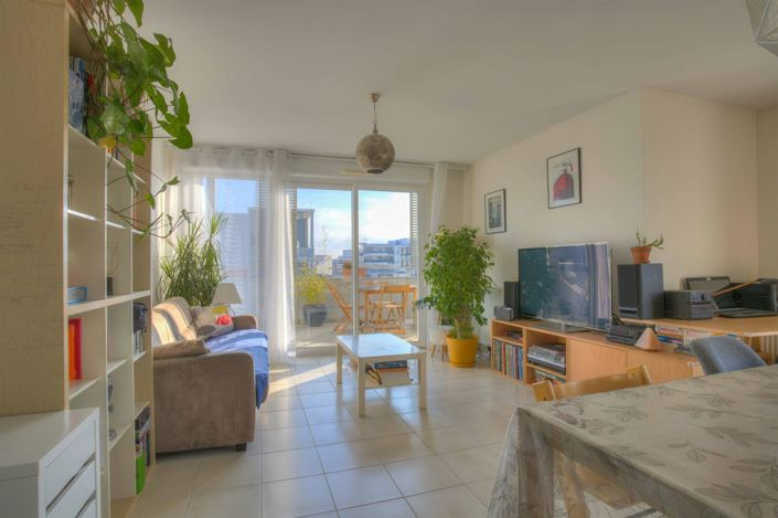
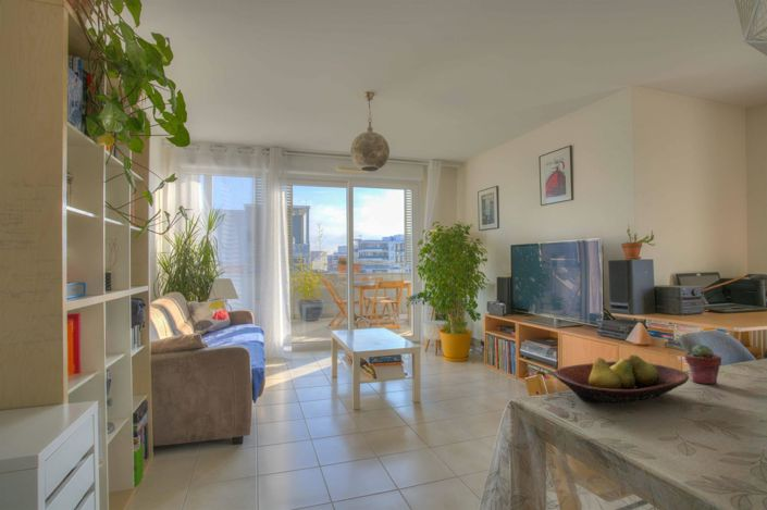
+ potted succulent (703, 362)
+ fruit bowl (619, 375)
